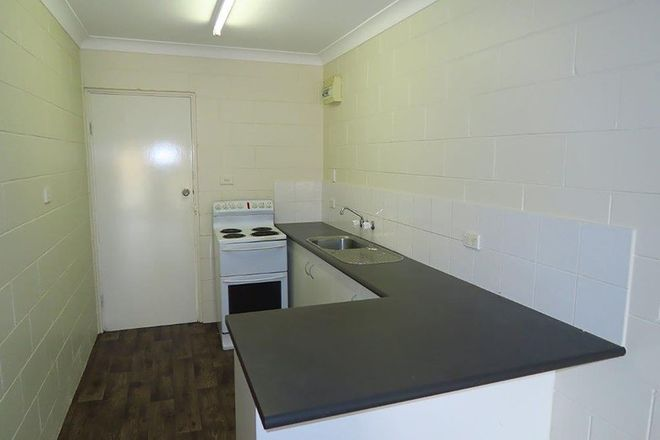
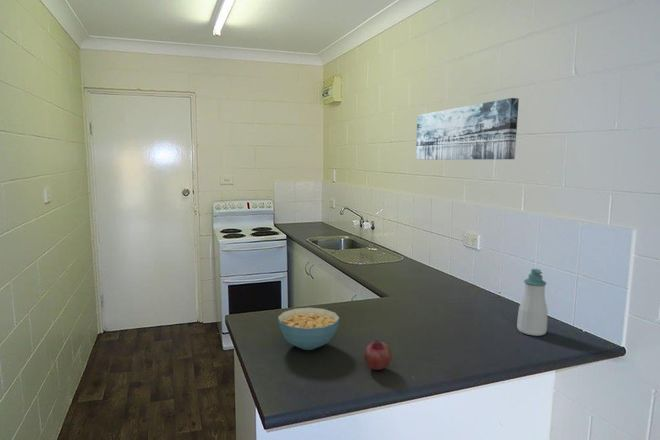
+ cereal bowl (308, 331)
+ soap bottle (533, 300)
+ fruit (377, 353)
+ wall art (458, 133)
